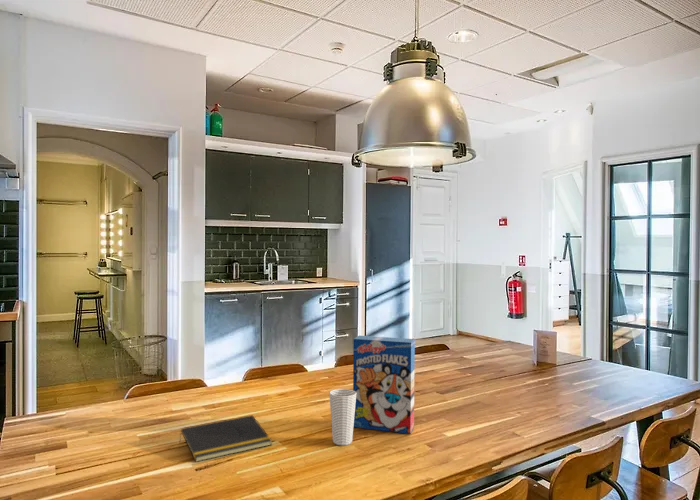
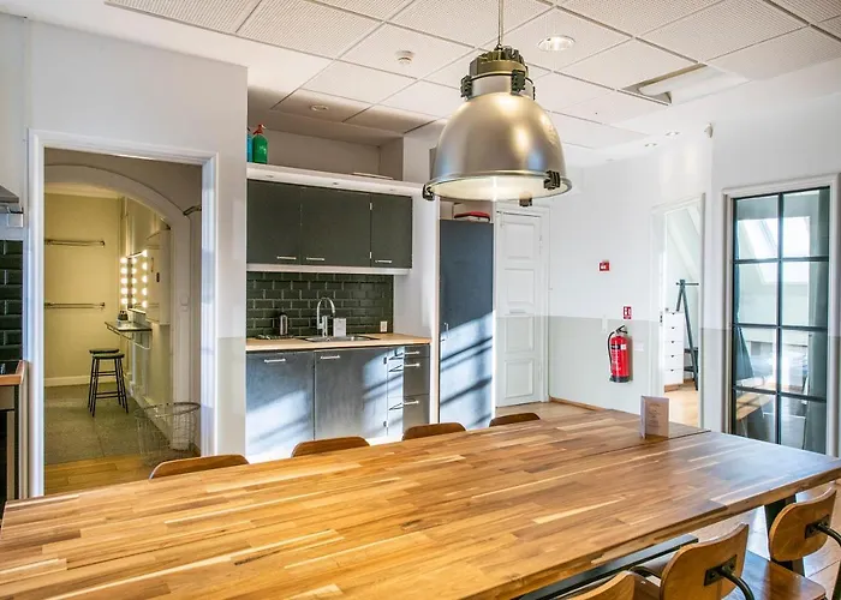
- notepad (226, 436)
- cereal box (383, 383)
- cup (342, 417)
